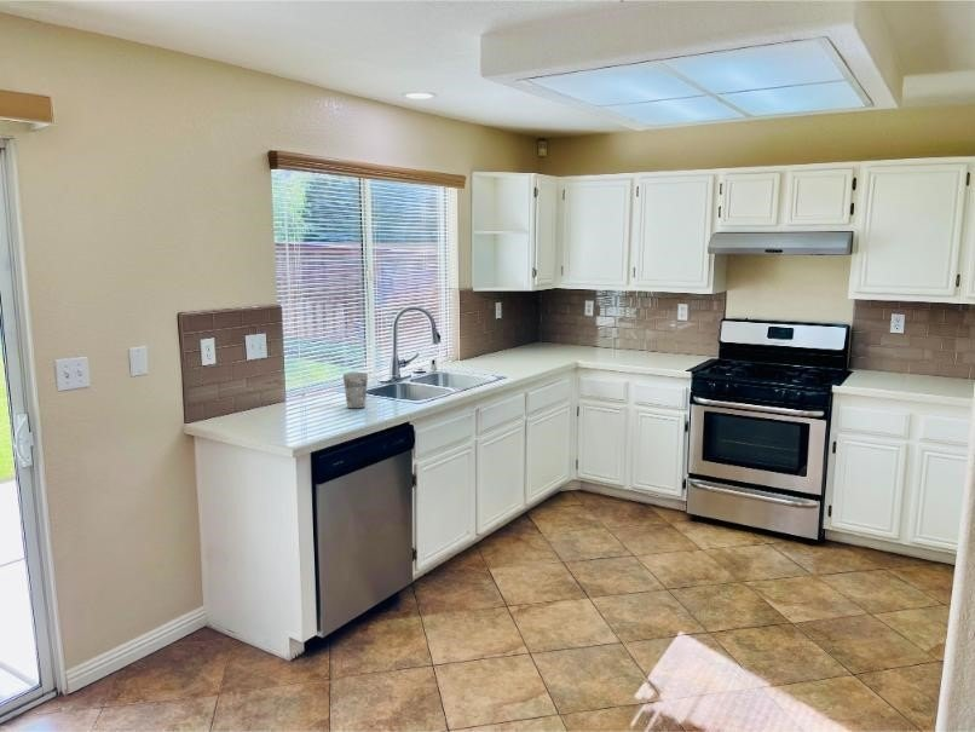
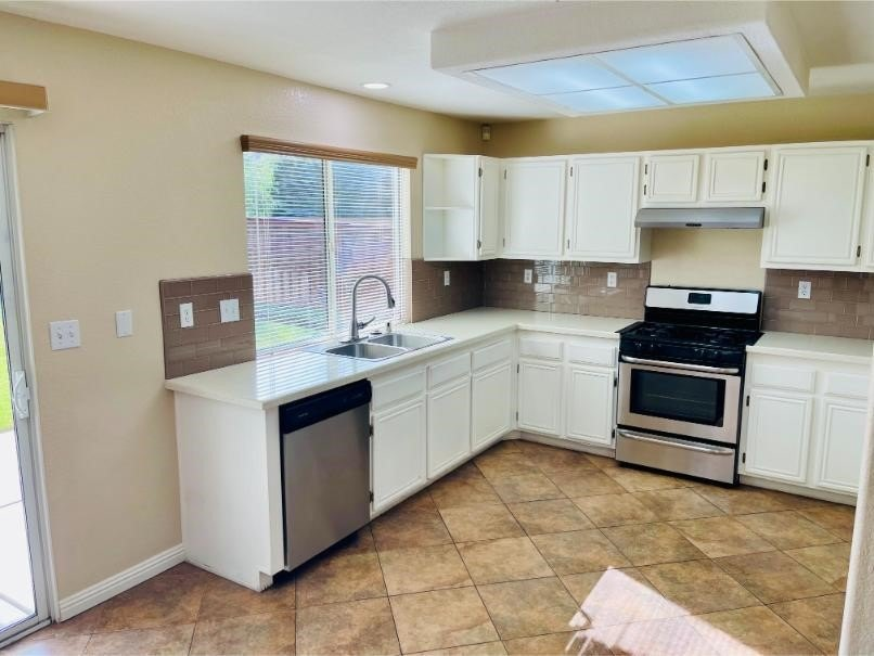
- cup (356, 390)
